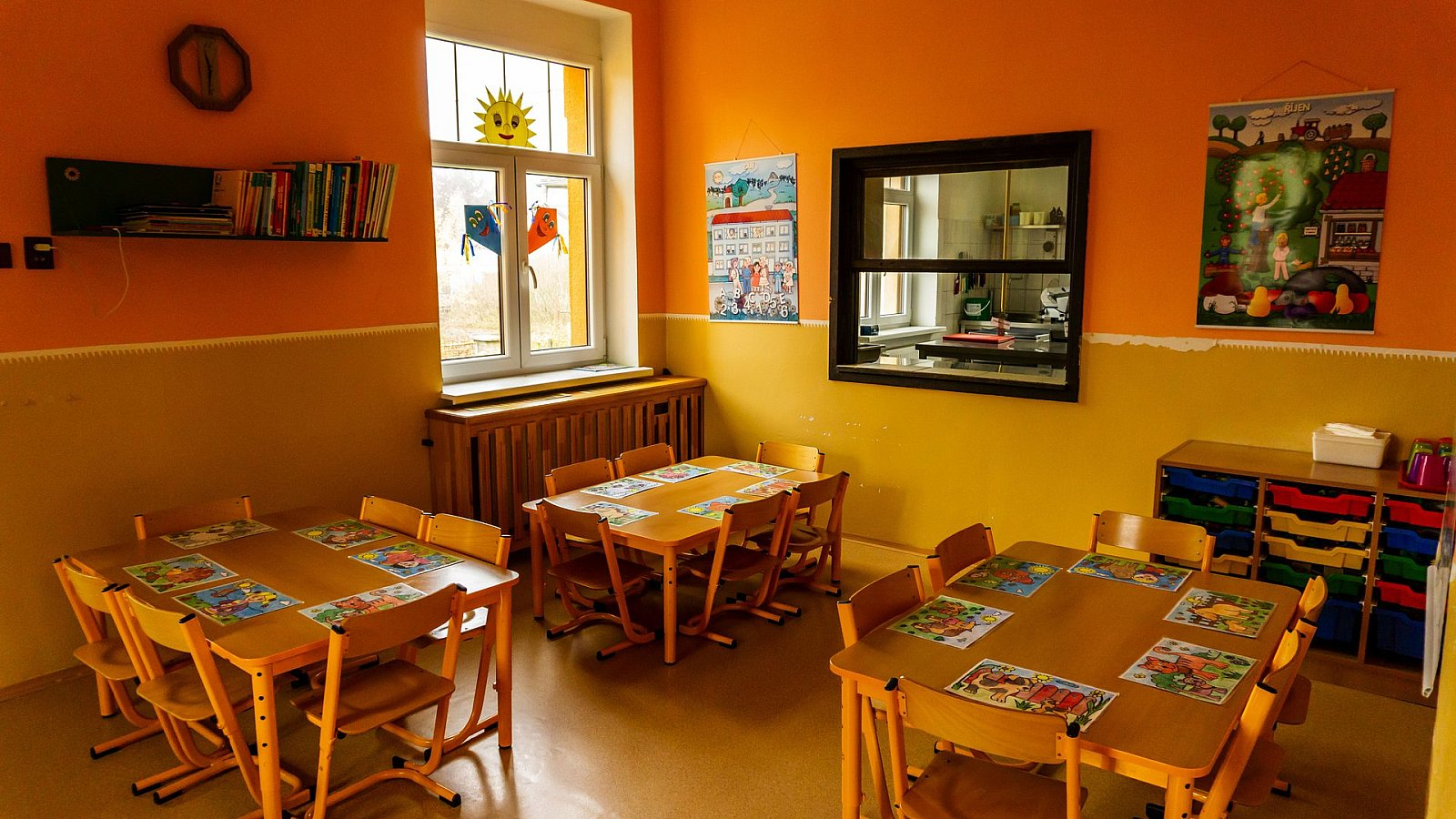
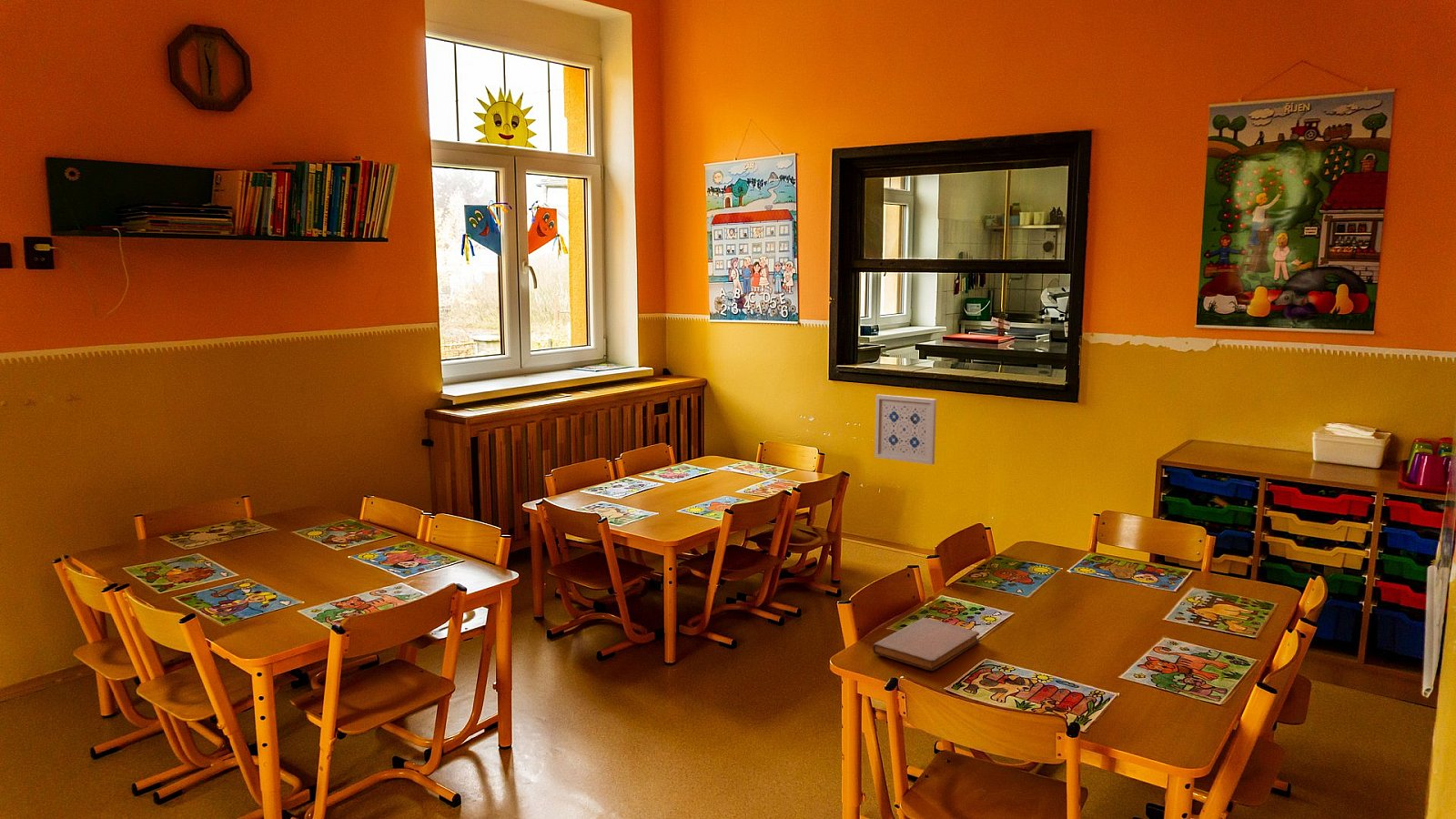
+ wall art (905, 429)
+ notebook (926, 642)
